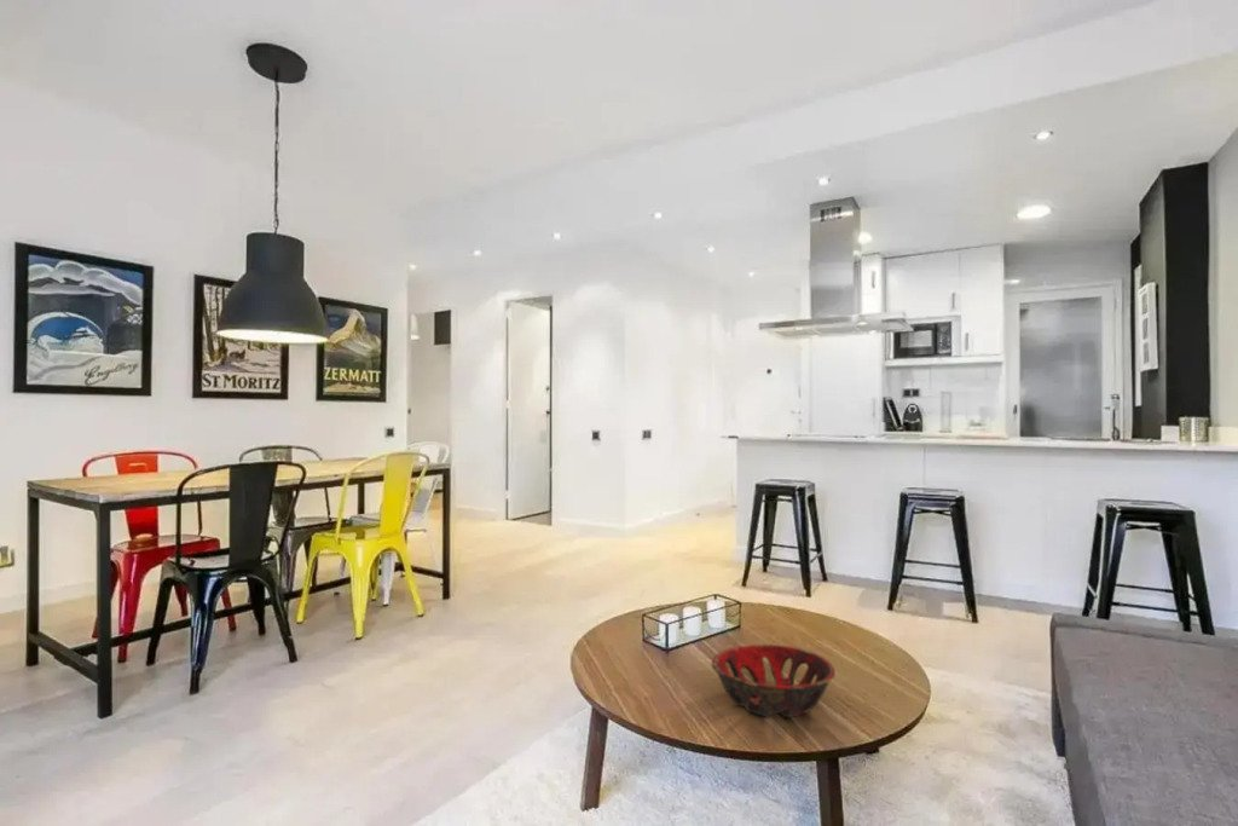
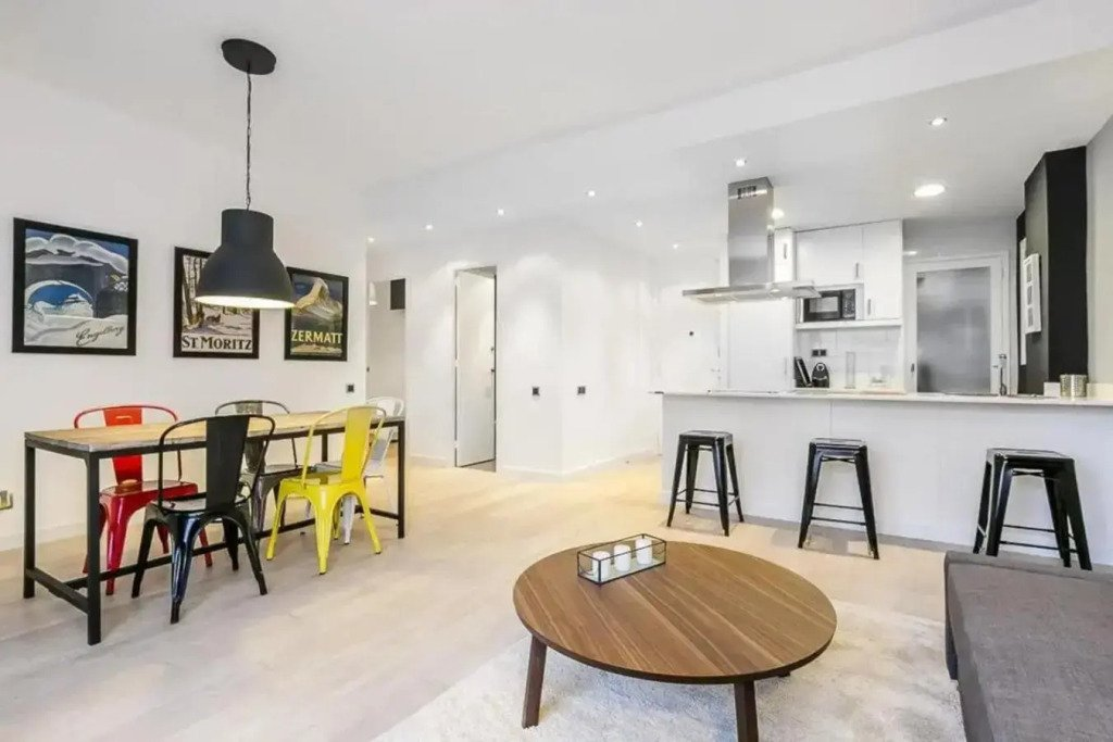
- decorative bowl (775, 681)
